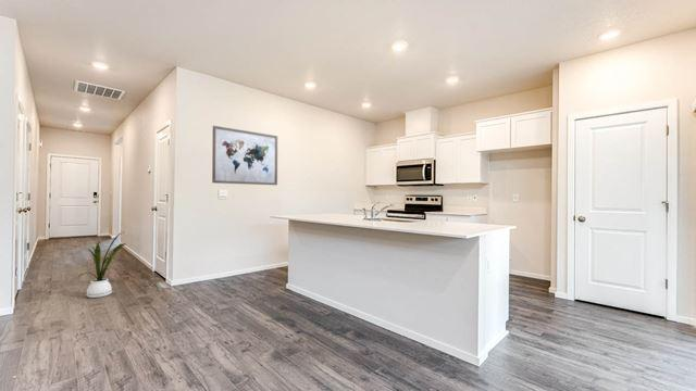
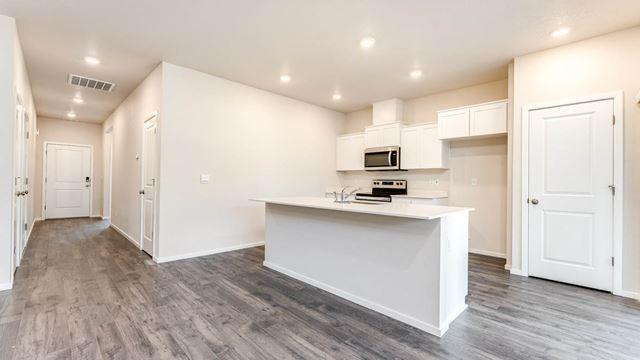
- house plant (102, 264)
- wall art (247, 157)
